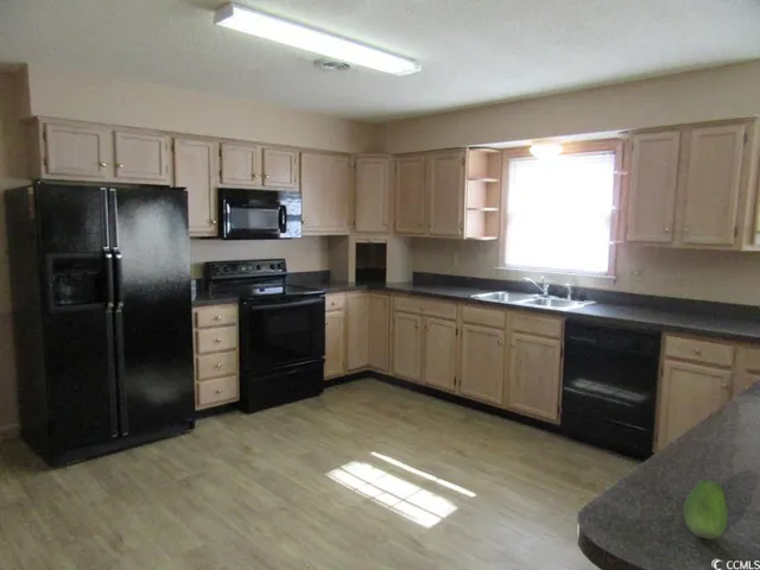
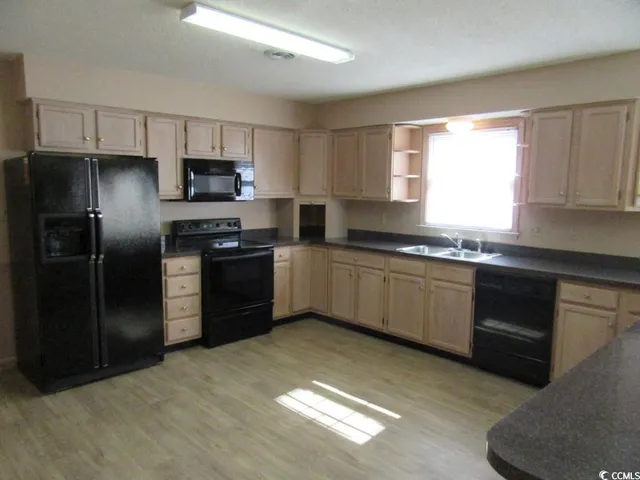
- fruit (705, 507)
